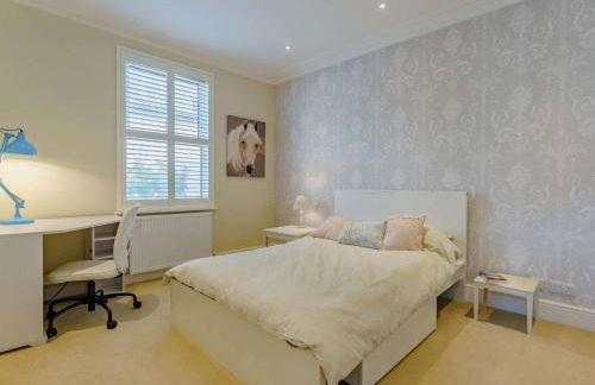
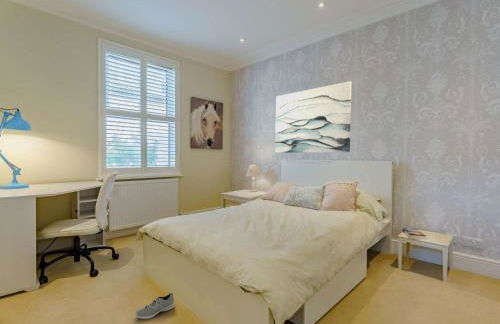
+ sneaker (155, 304)
+ wall art (308, 121)
